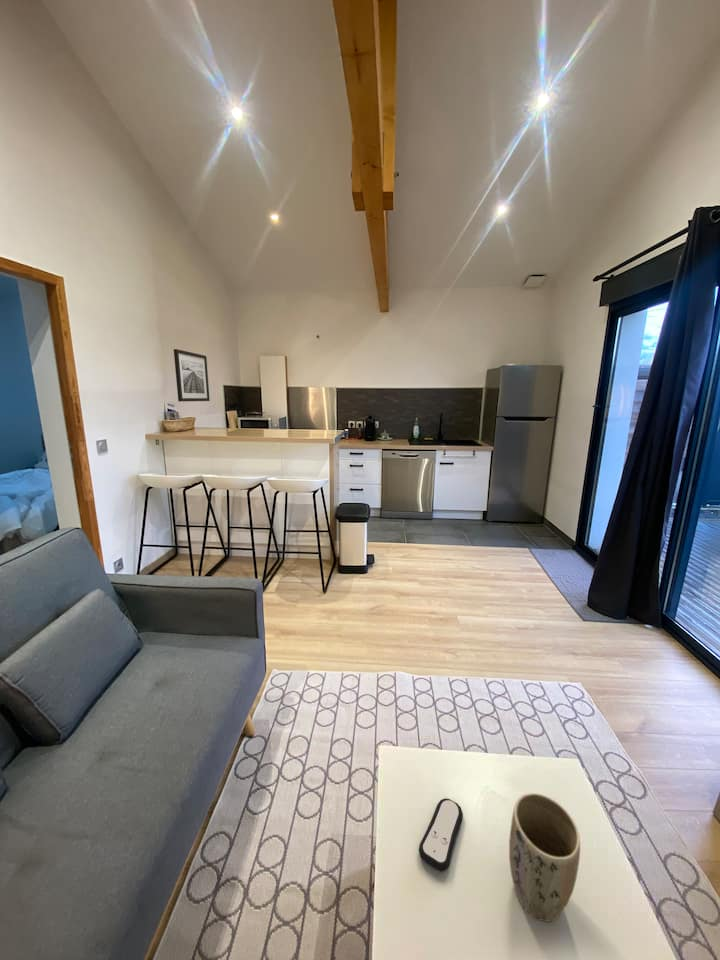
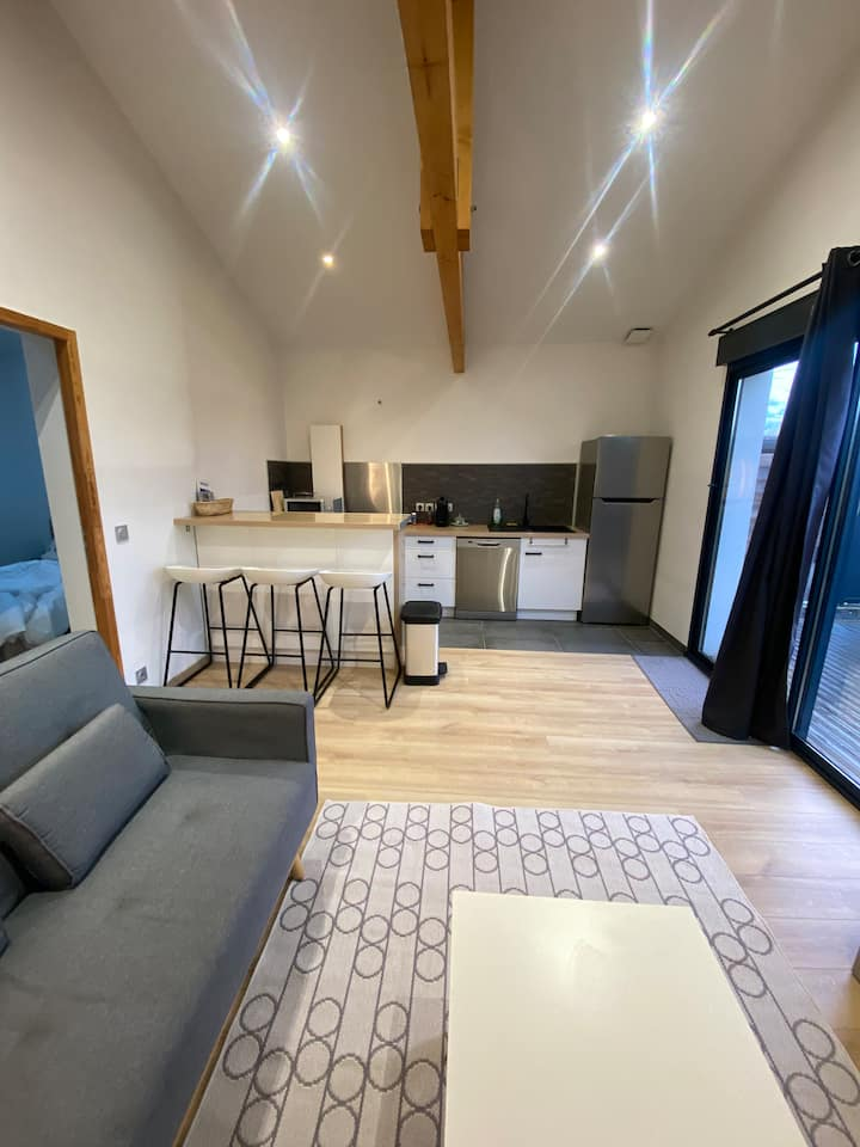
- plant pot (541, 858)
- remote control (442, 830)
- wall art (193, 377)
